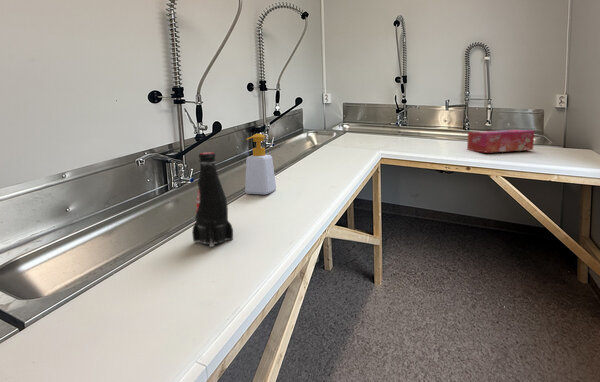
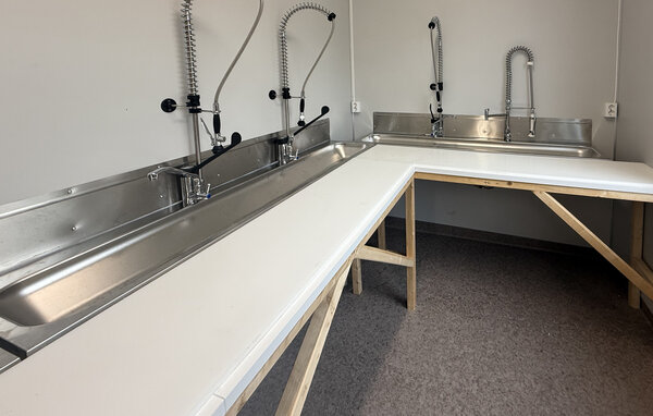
- tissue box (500, 140)
- soap bottle (256, 164)
- bottle (210, 197)
